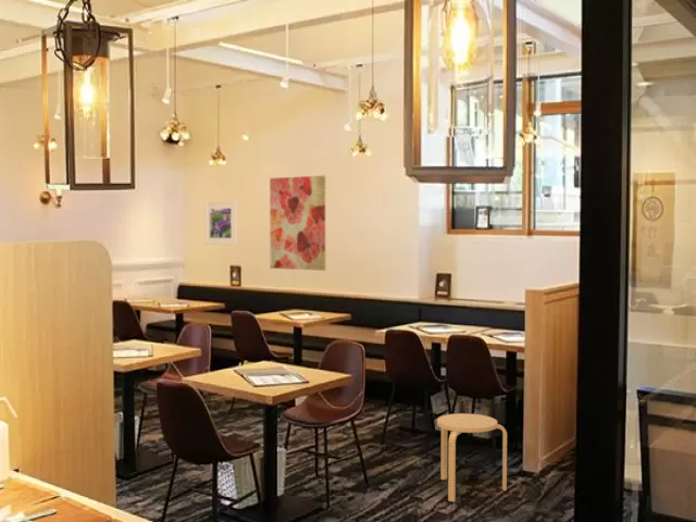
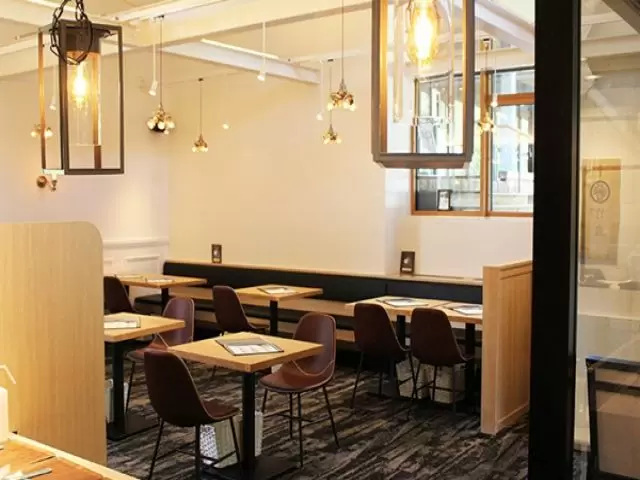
- wall art (297, 223)
- stool (455, 455)
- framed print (220, 223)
